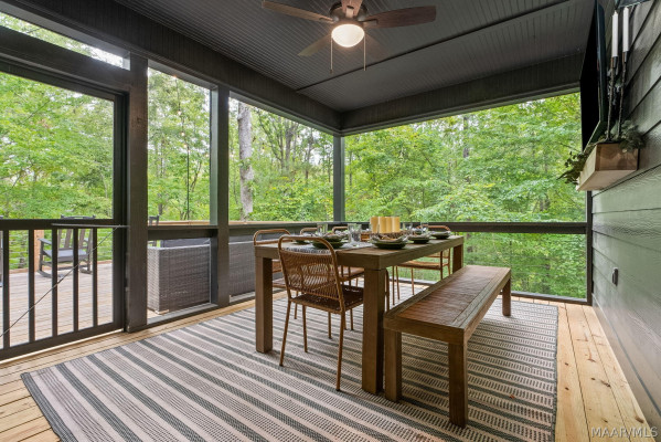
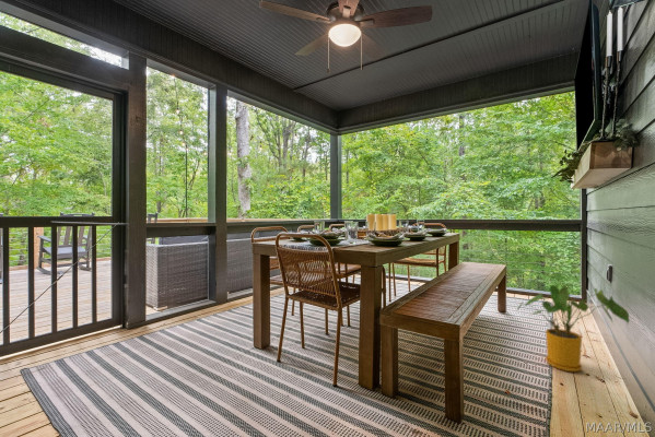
+ house plant (565, 324)
